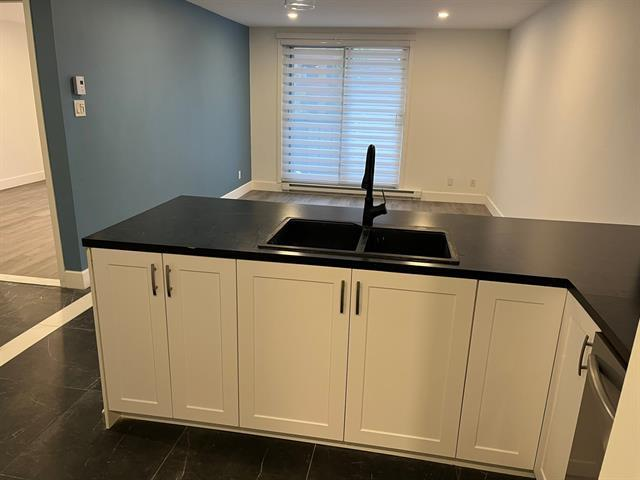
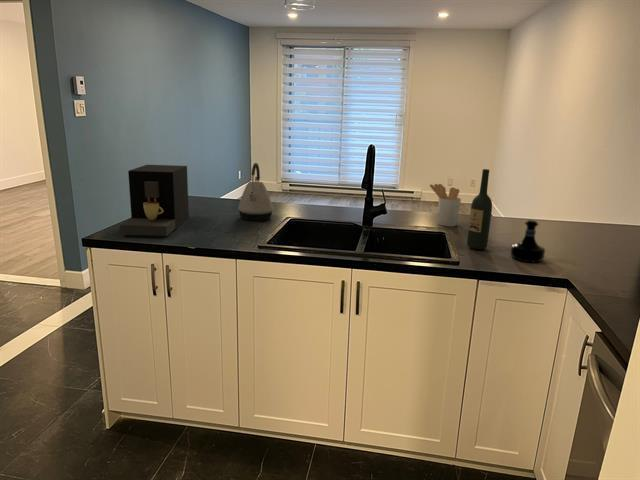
+ utensil holder (444, 203)
+ tequila bottle (529, 239)
+ wine bottle (481, 209)
+ kettle (255, 191)
+ coffee maker (155, 198)
